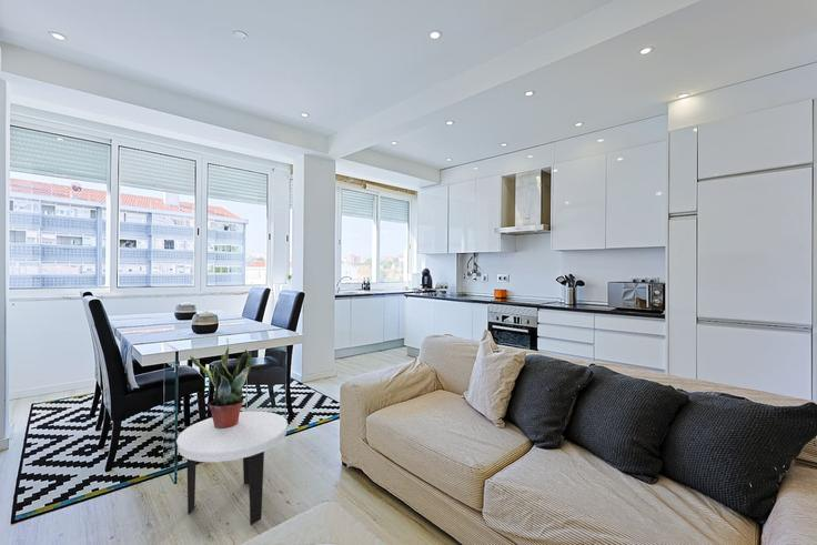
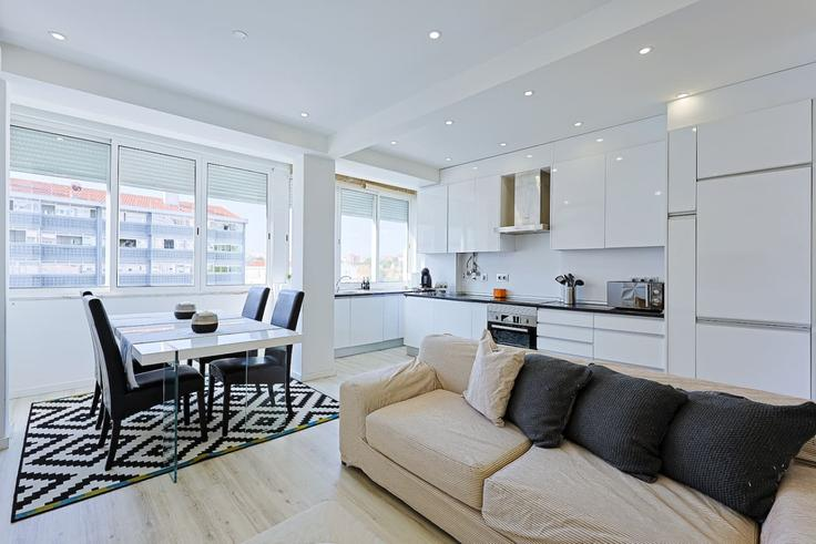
- potted plant (221, 383)
- side table (232, 460)
